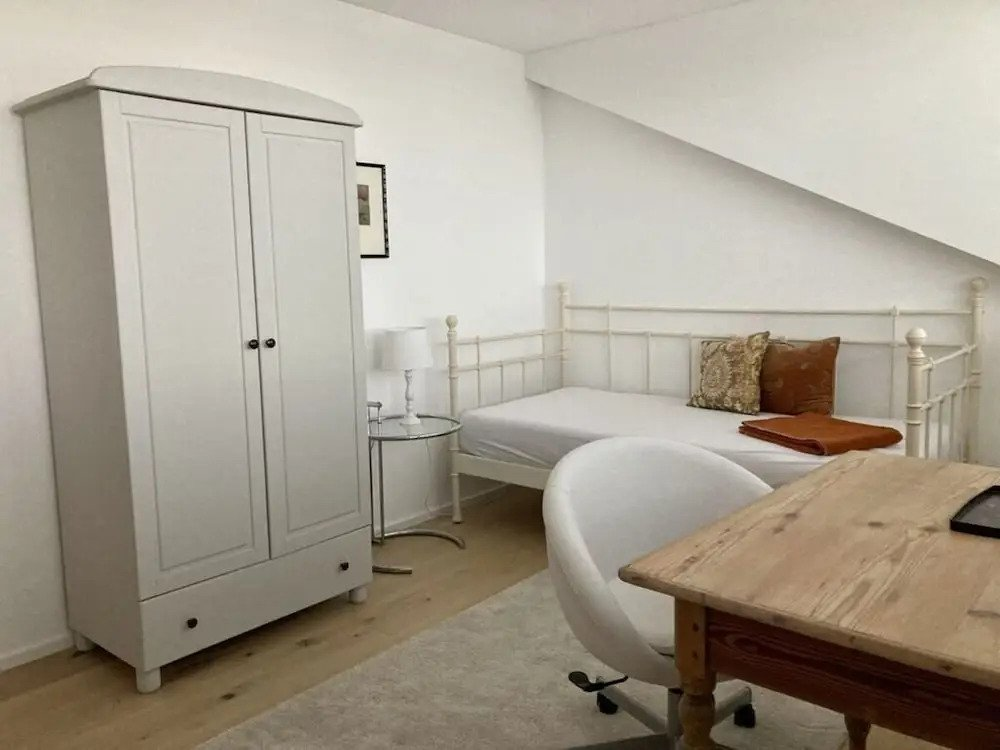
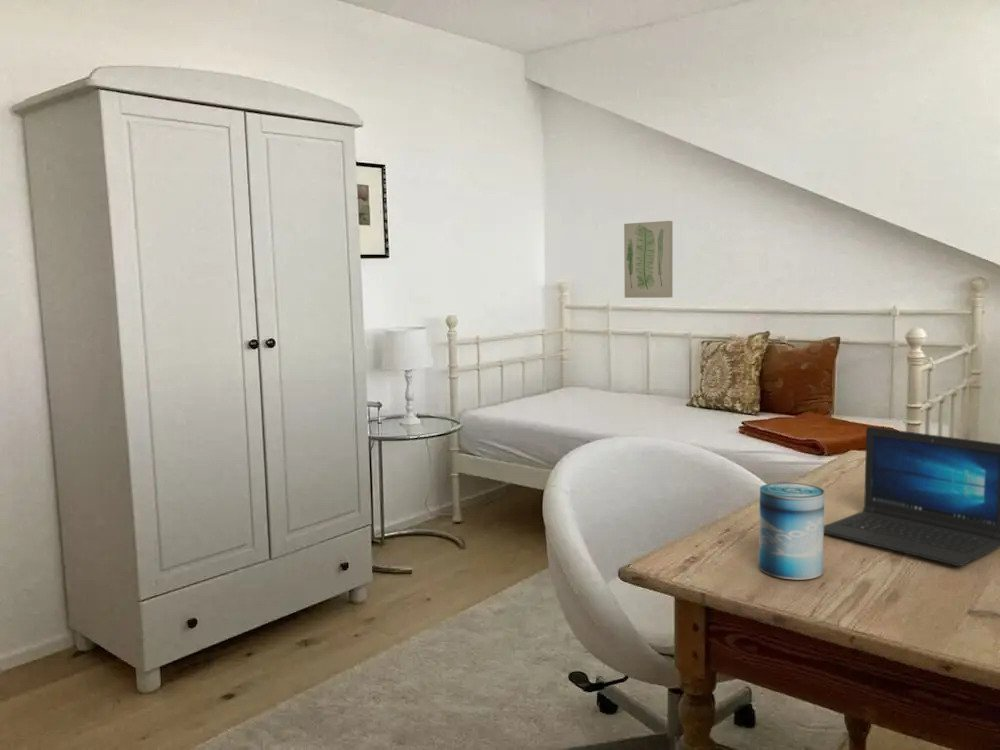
+ wall art (648, 260)
+ laptop (910, 490)
+ beverage can (791, 529)
